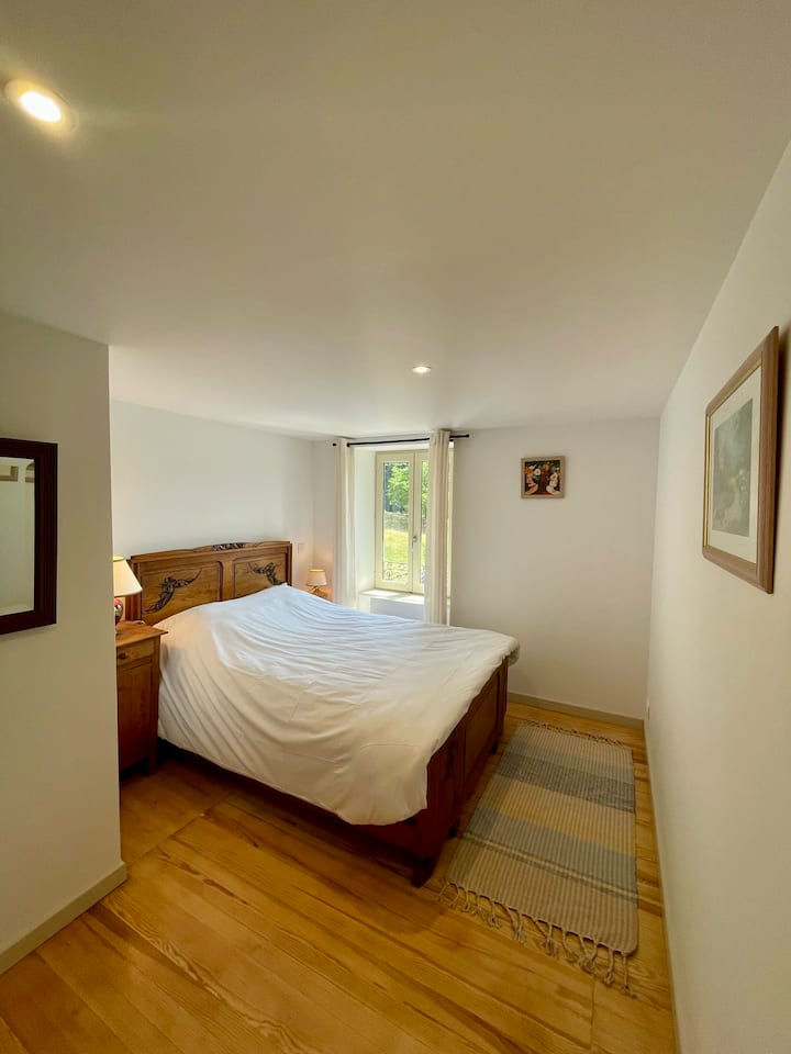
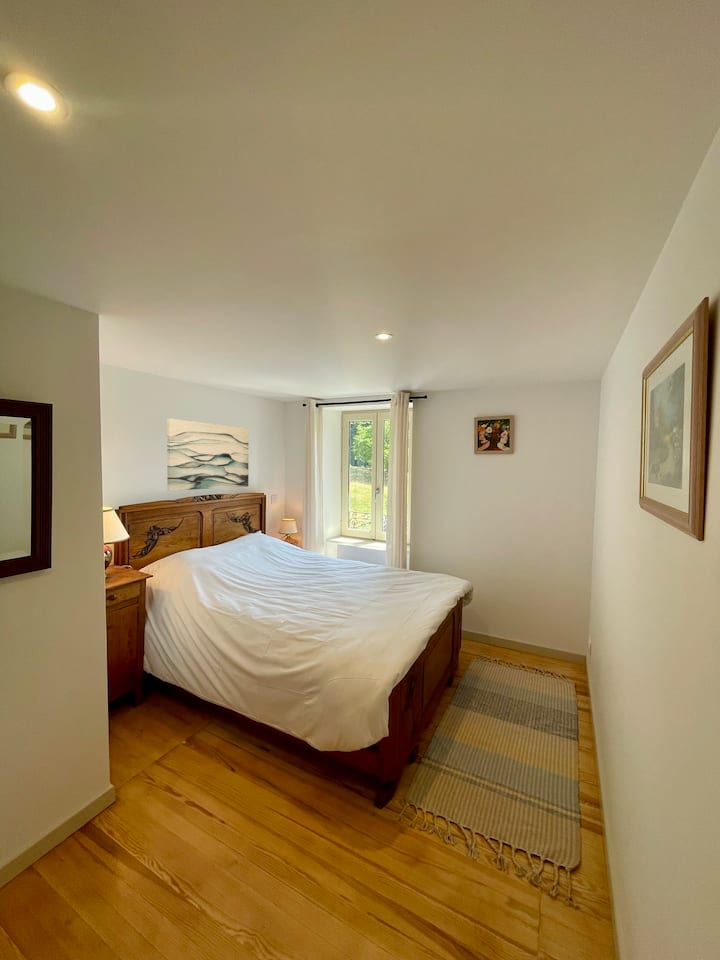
+ wall art (212, 456)
